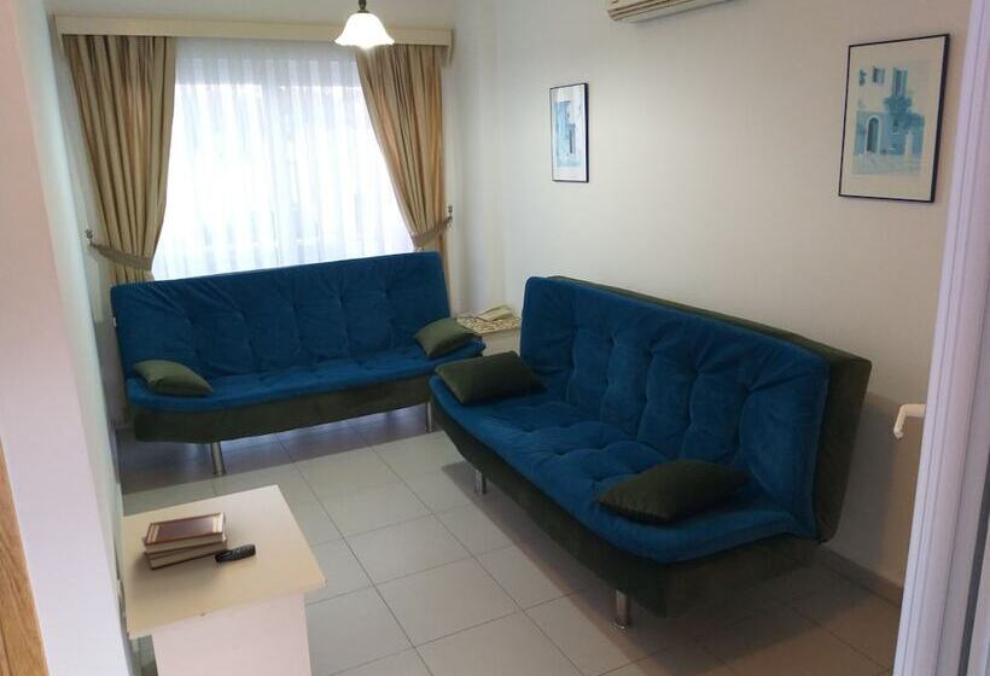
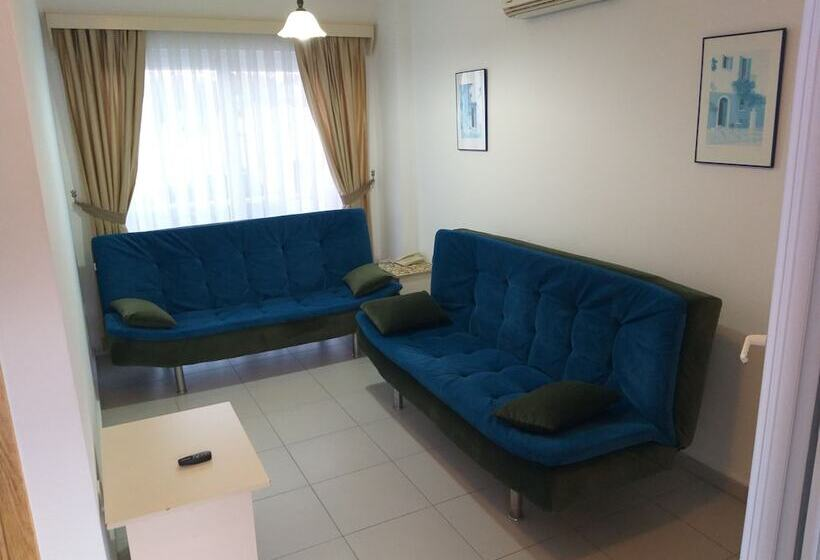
- book set (184, 537)
